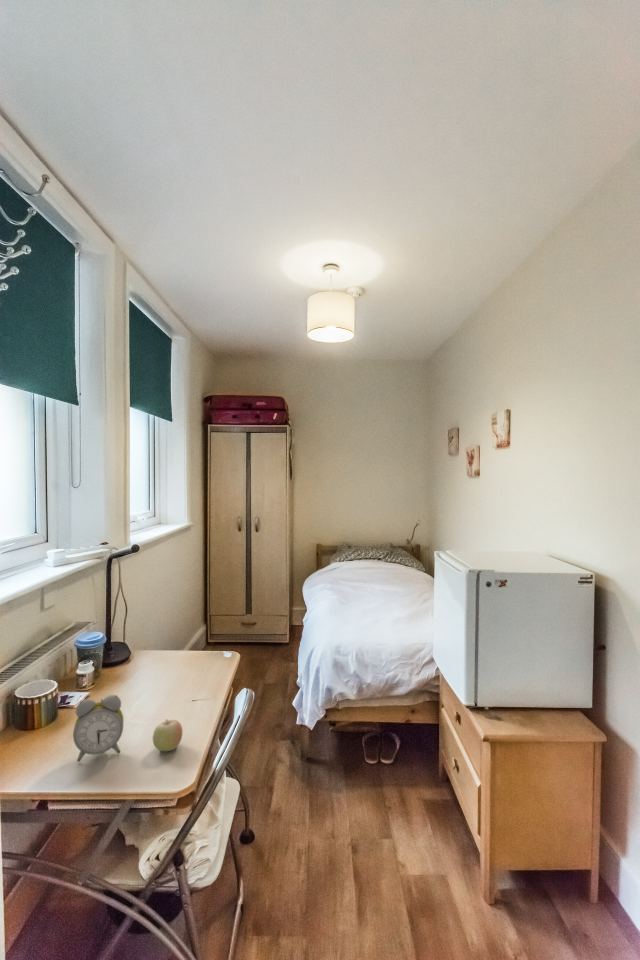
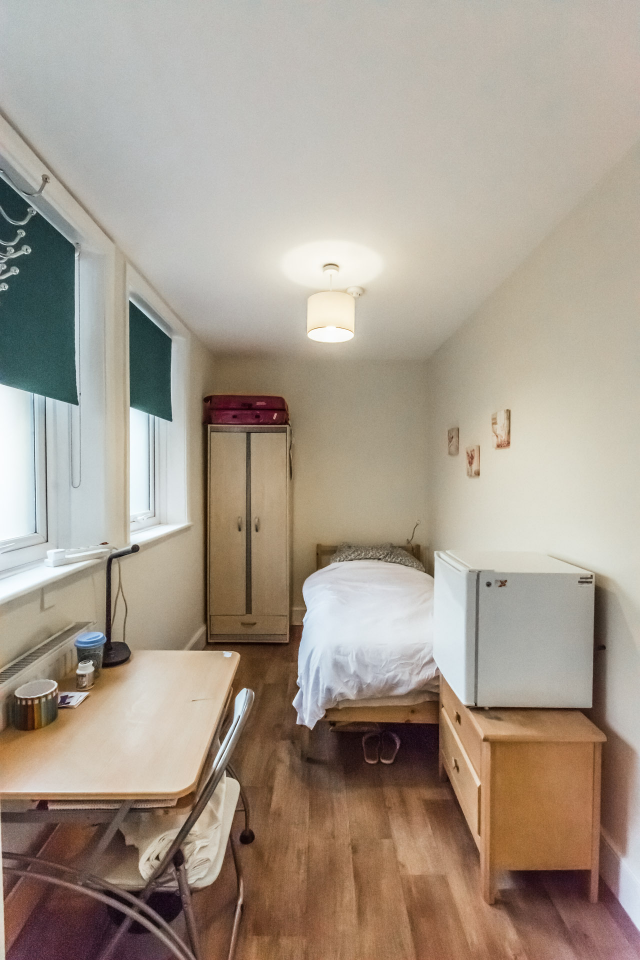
- fruit (168, 733)
- alarm clock (99, 725)
